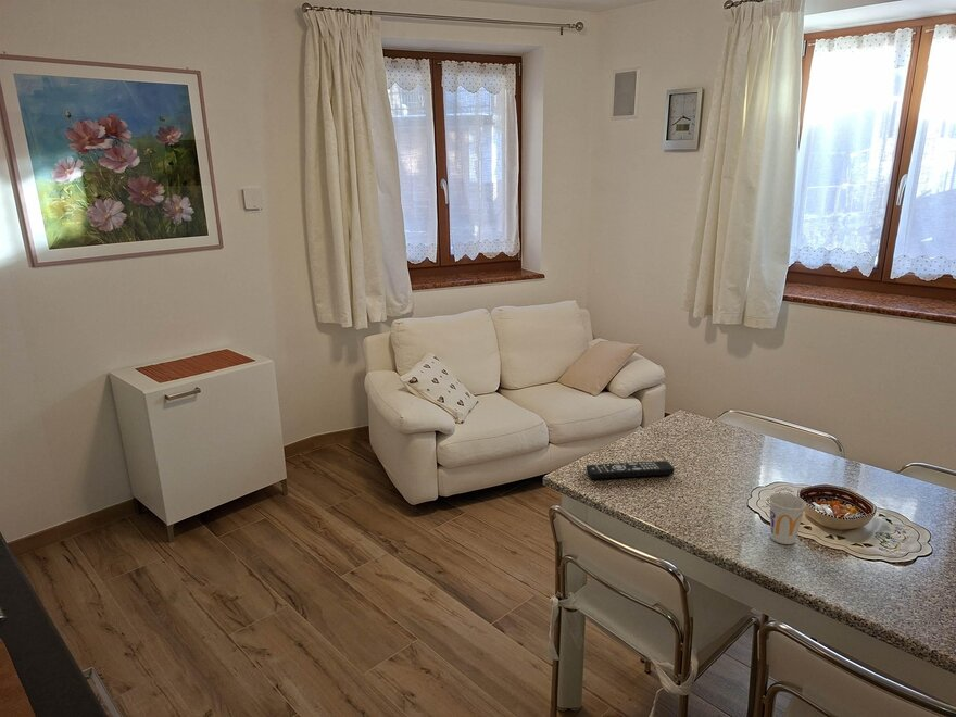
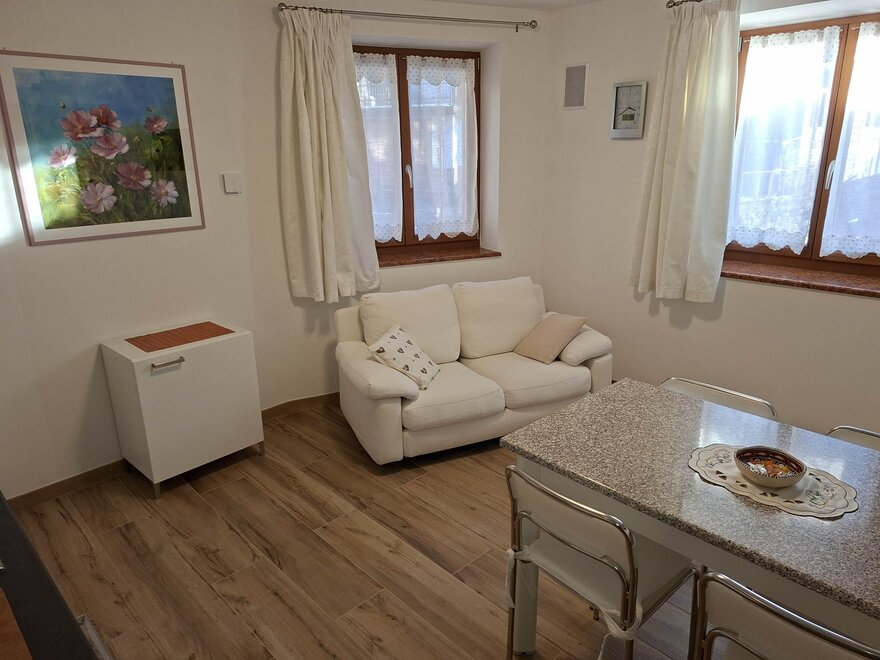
- remote control (629, 469)
- cup (784, 519)
